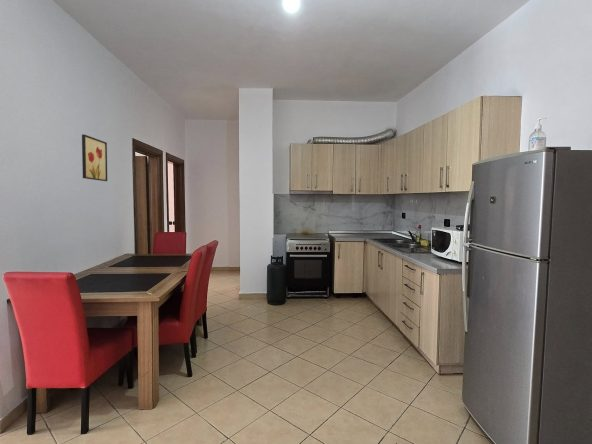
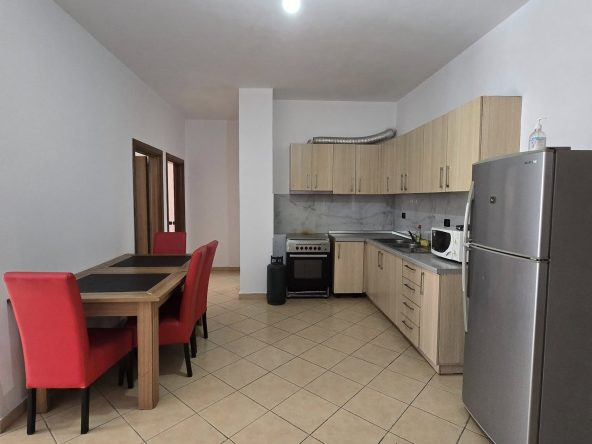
- wall art (94, 159)
